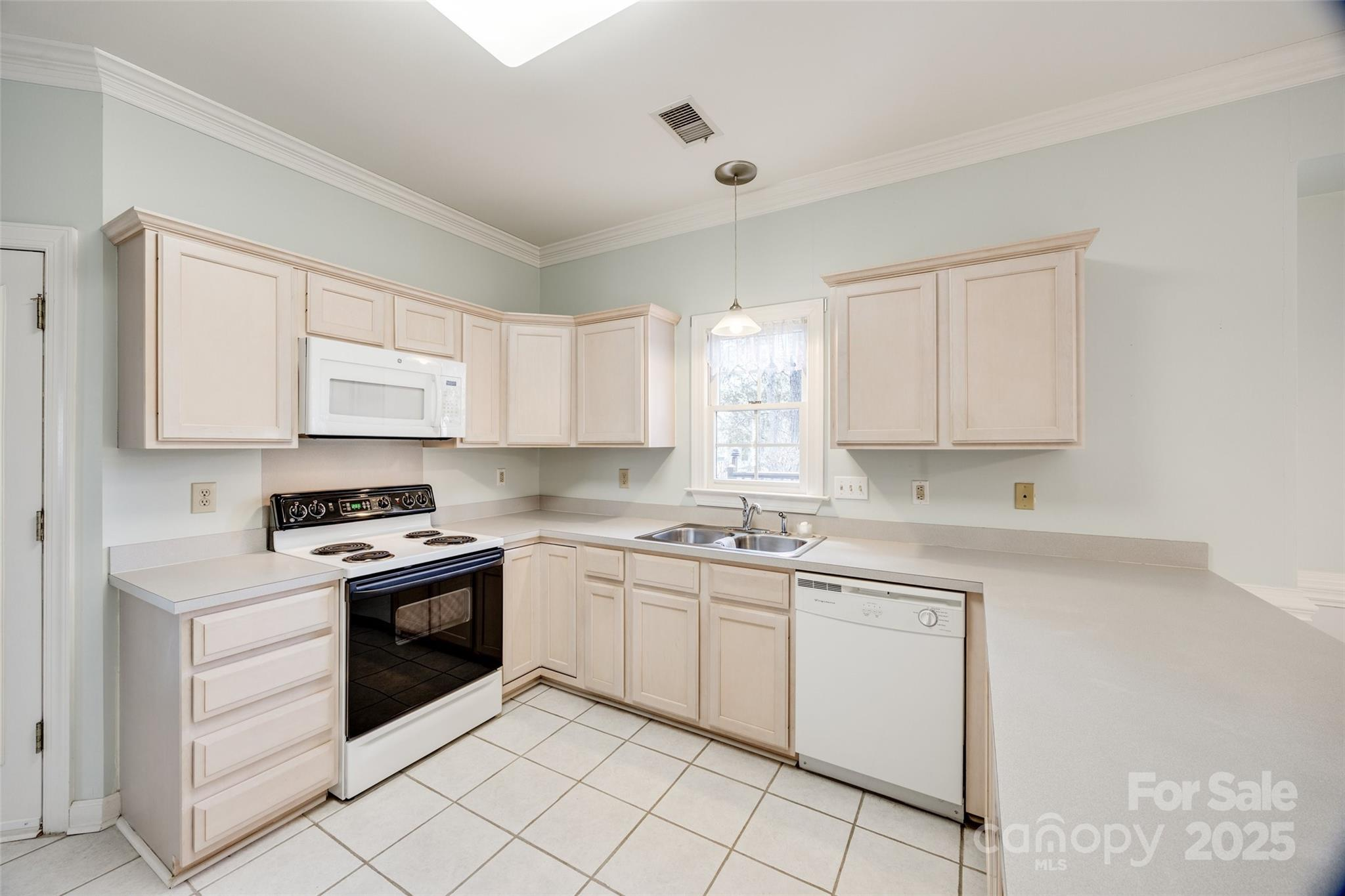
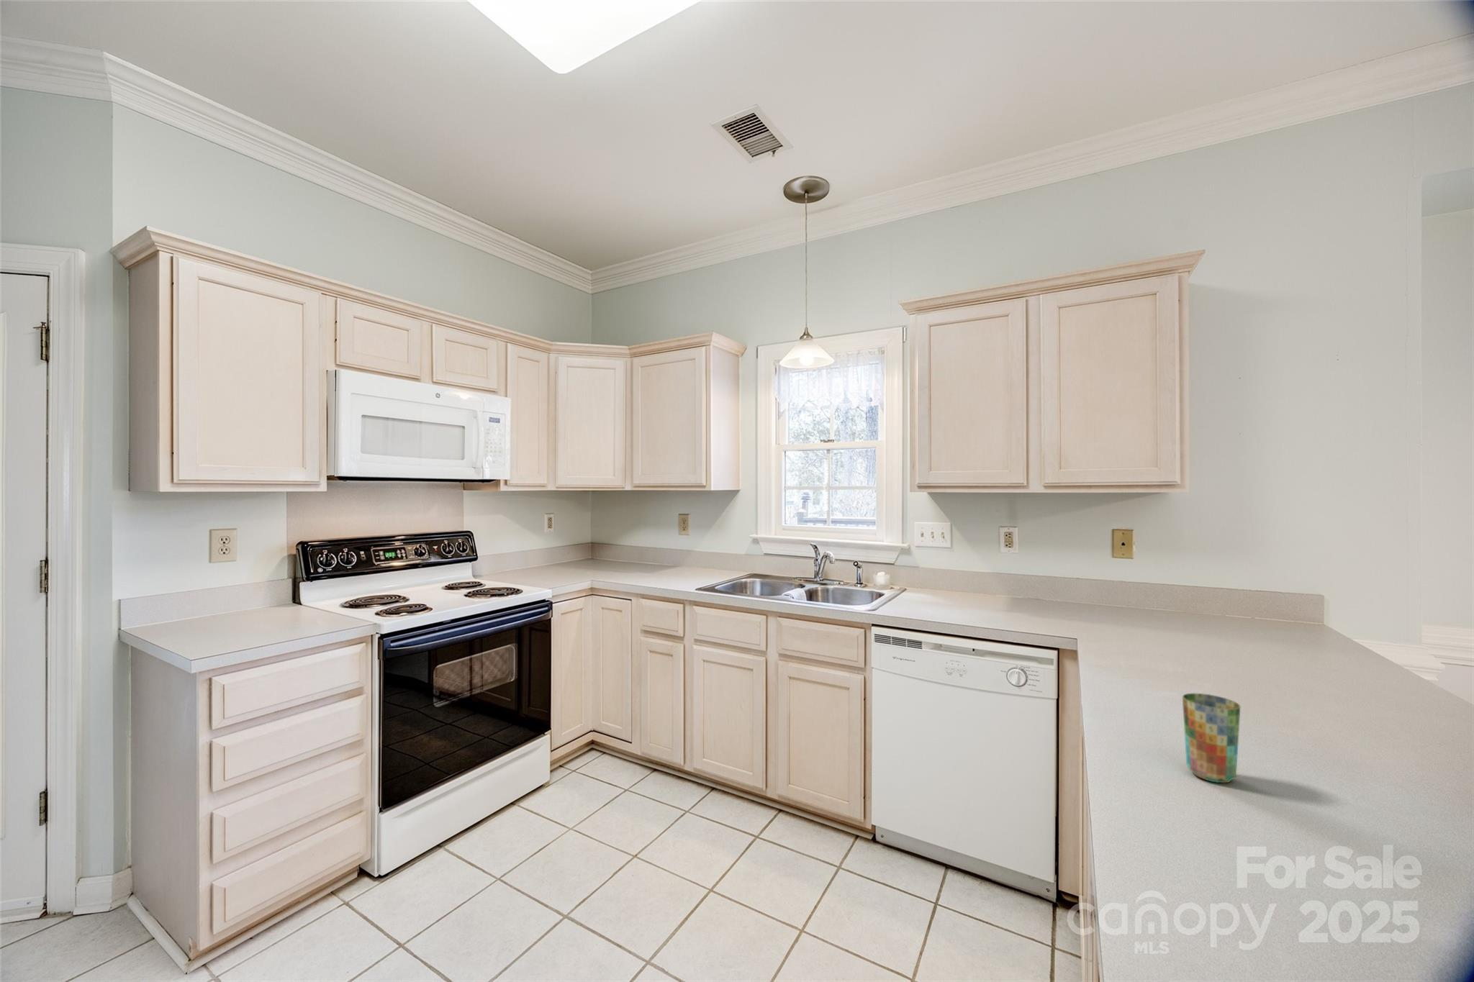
+ cup (1211, 738)
